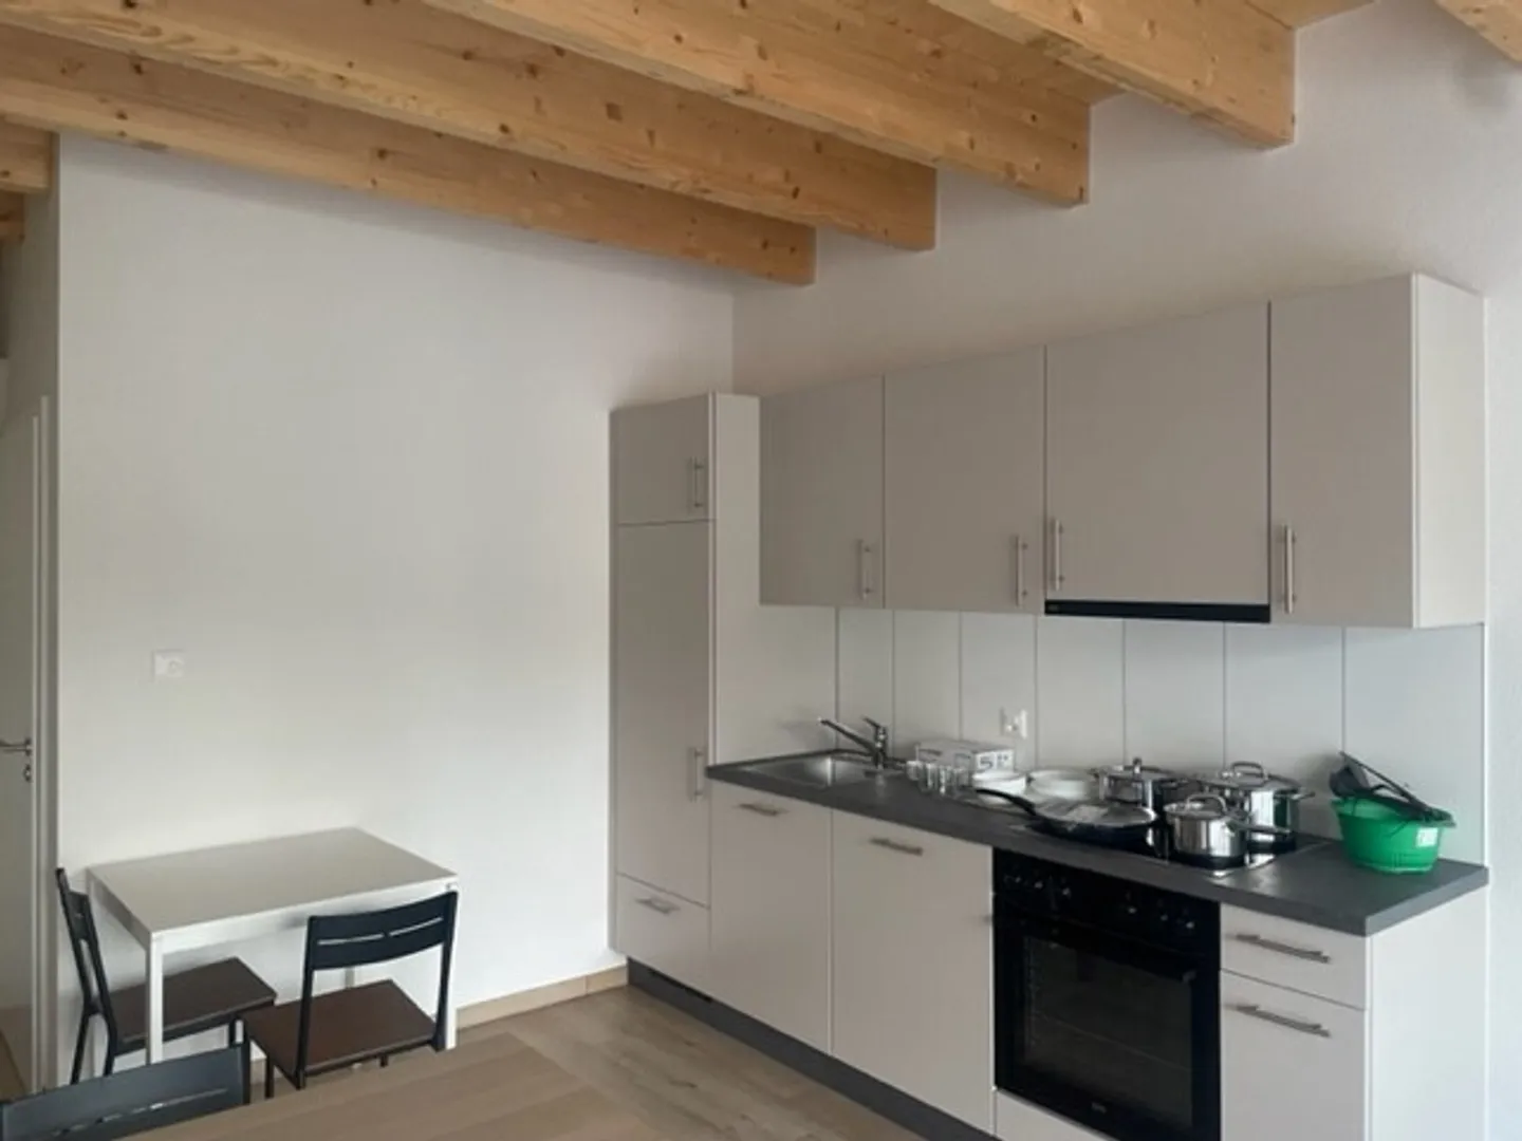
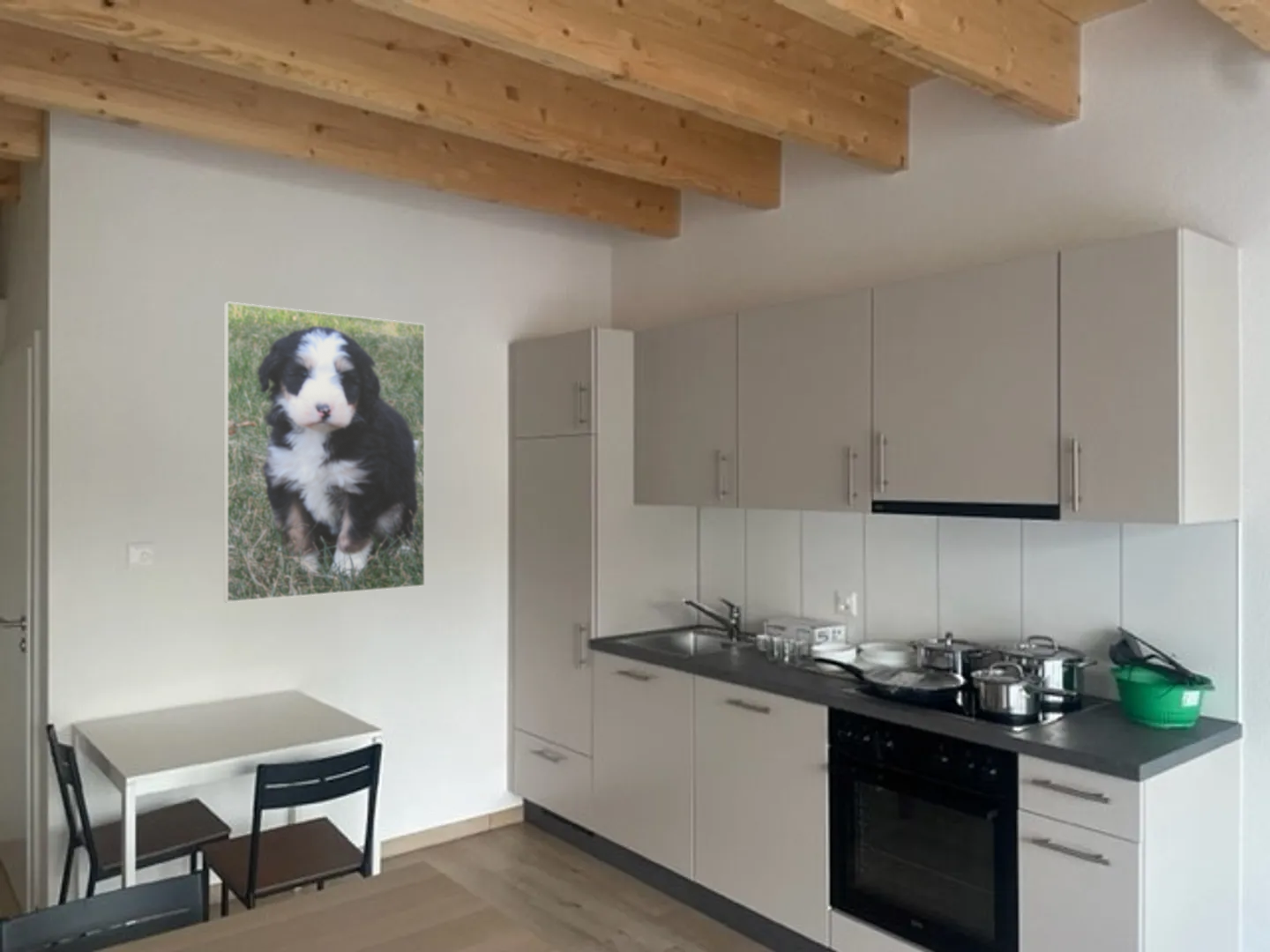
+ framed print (331, 453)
